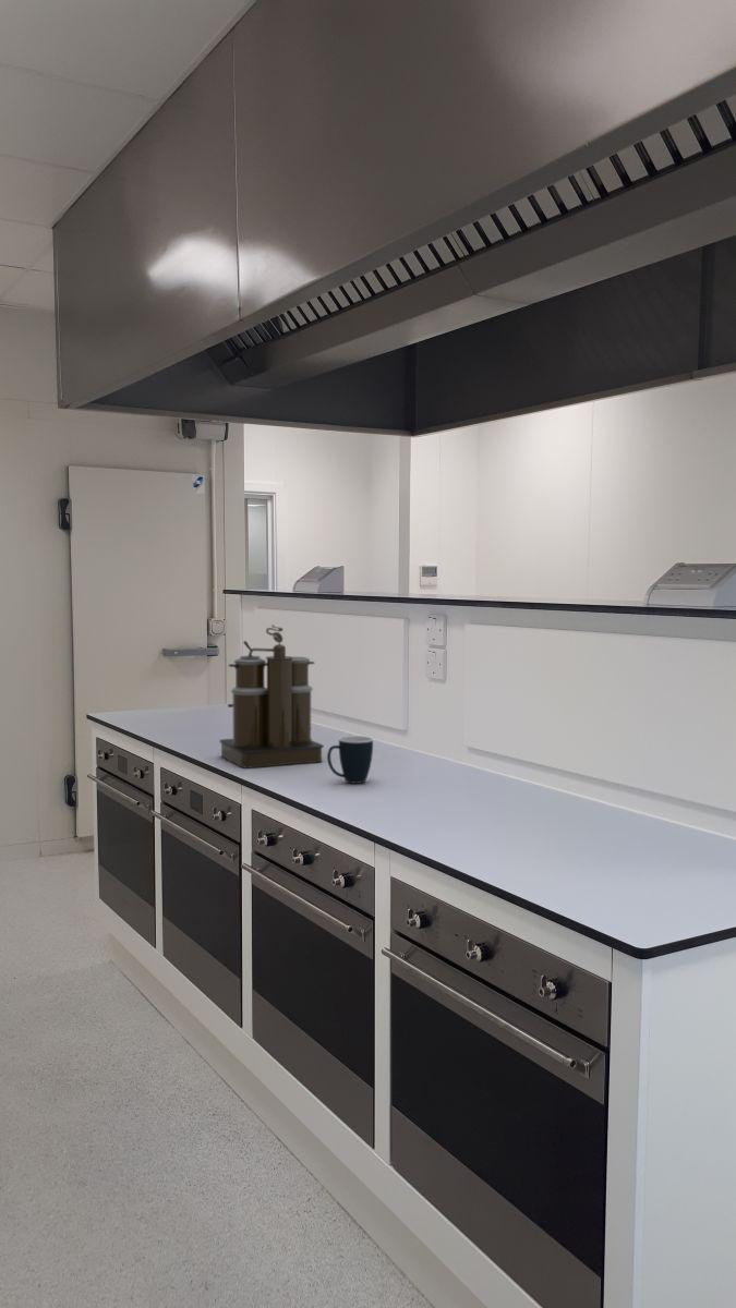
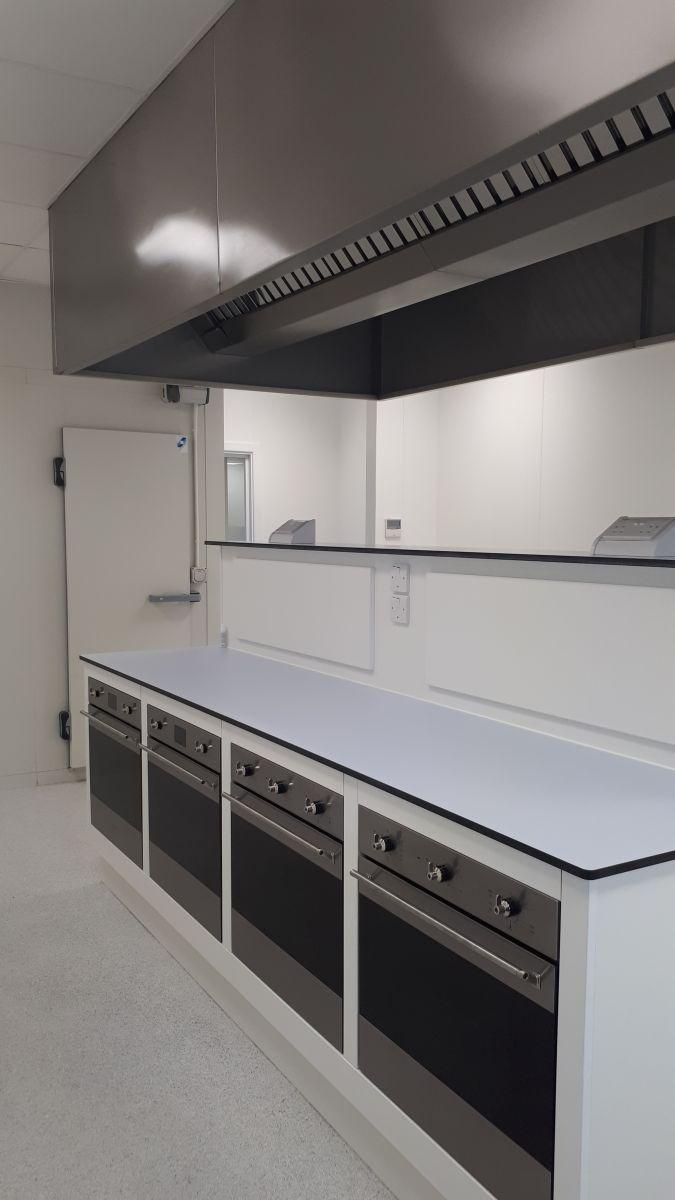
- coffee maker (270, 691)
- mug (349, 760)
